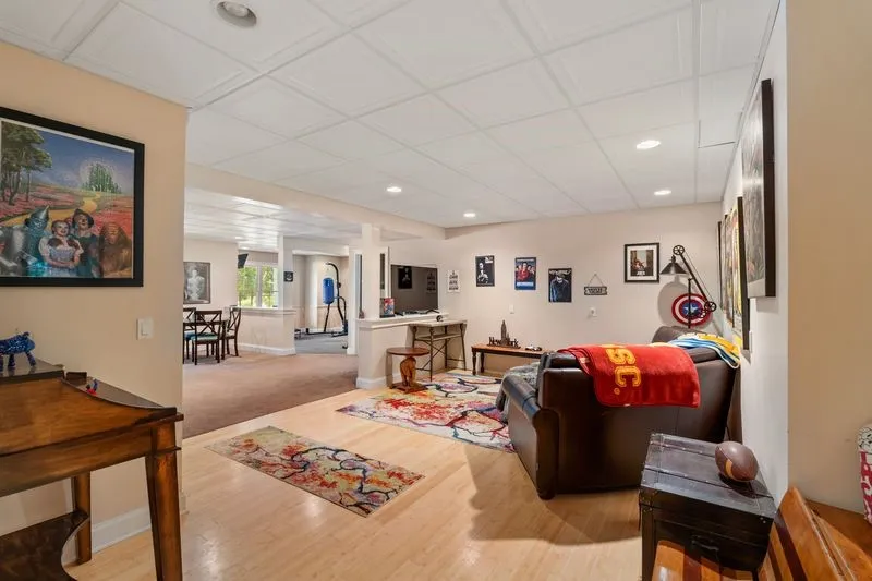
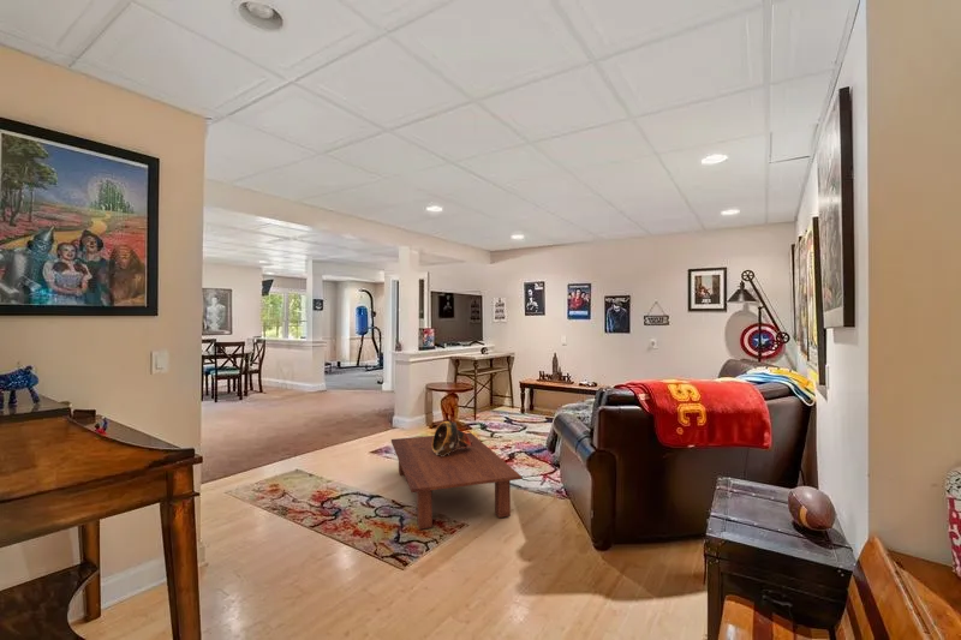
+ decorative bowl (453, 436)
+ coffee table (447, 473)
